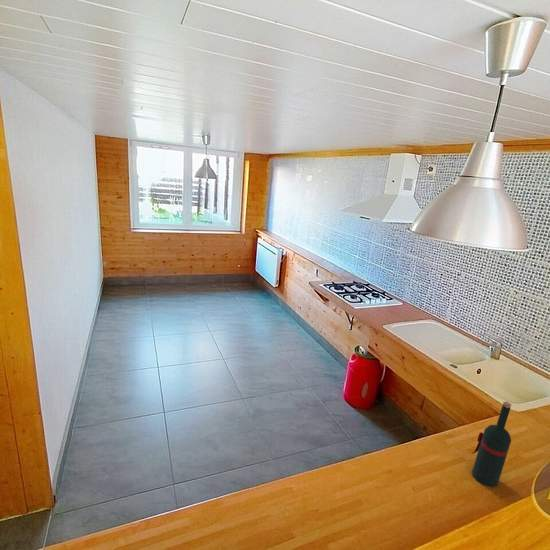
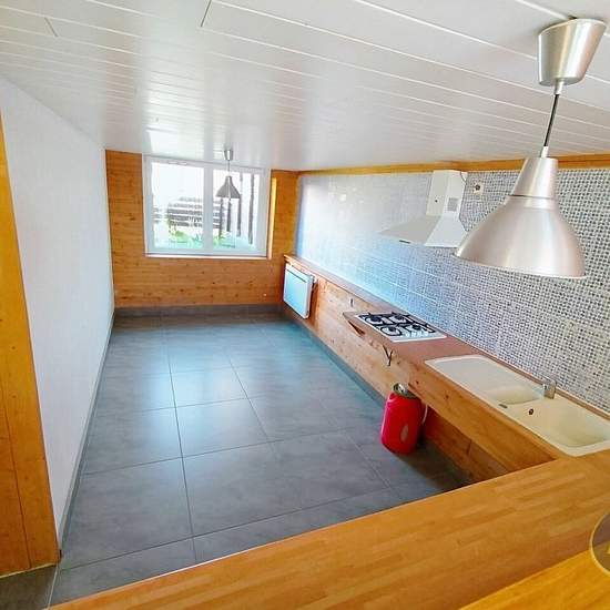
- wine bottle (492, 439)
